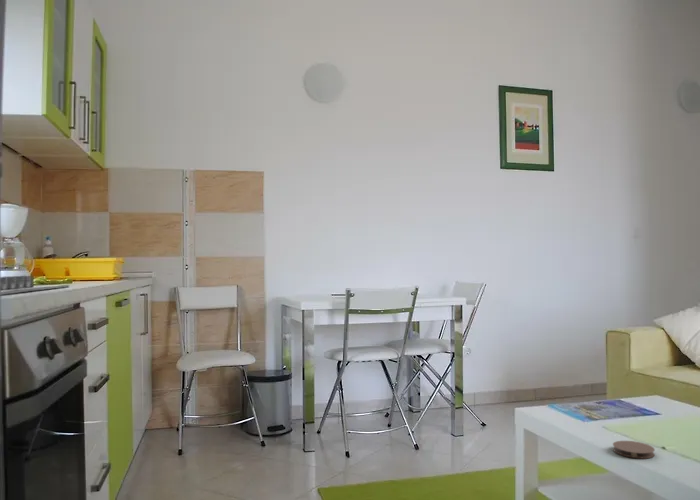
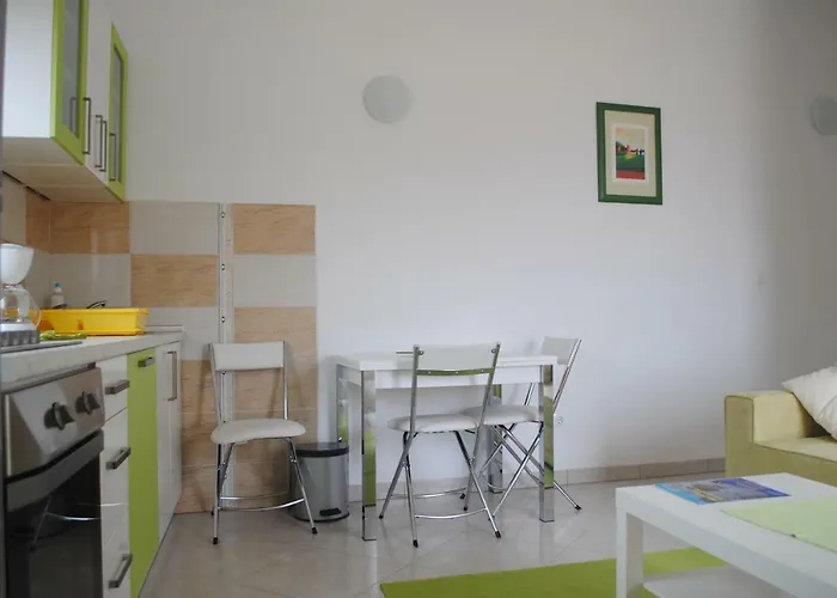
- coaster (633, 449)
